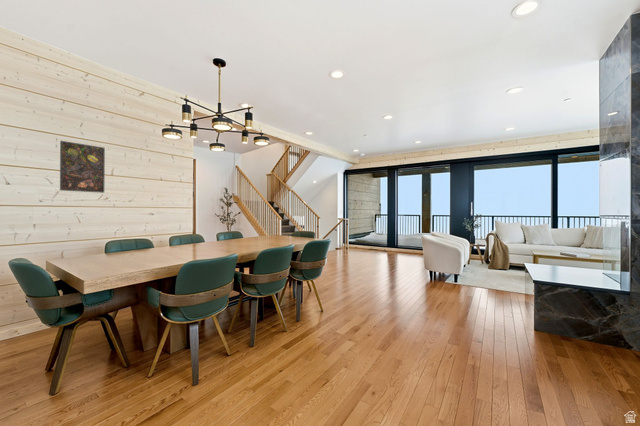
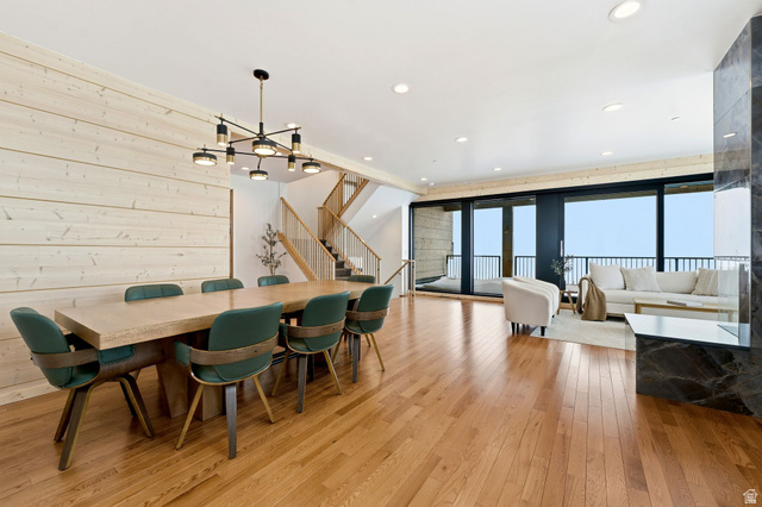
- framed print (83, 168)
